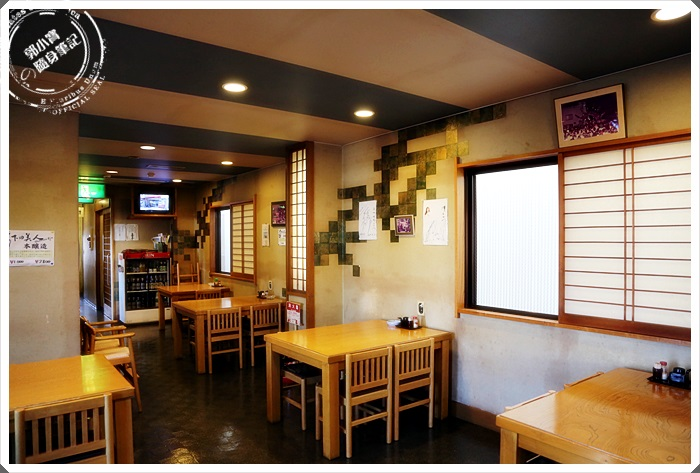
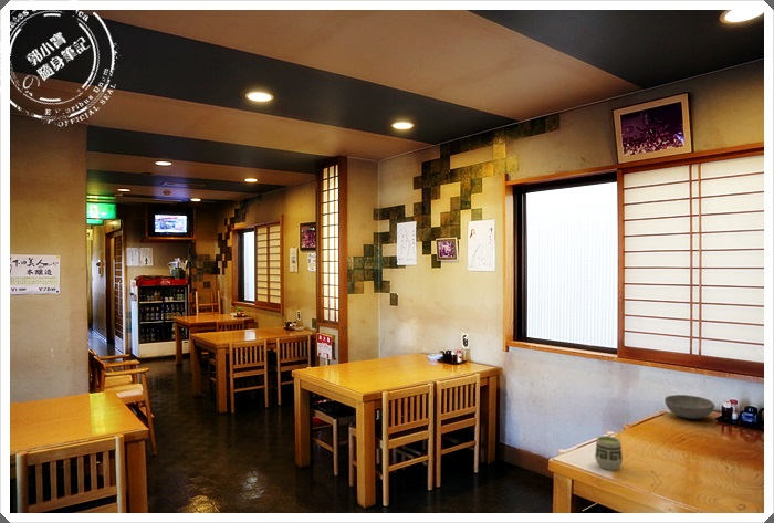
+ cup (608, 452)
+ bowl (689, 408)
